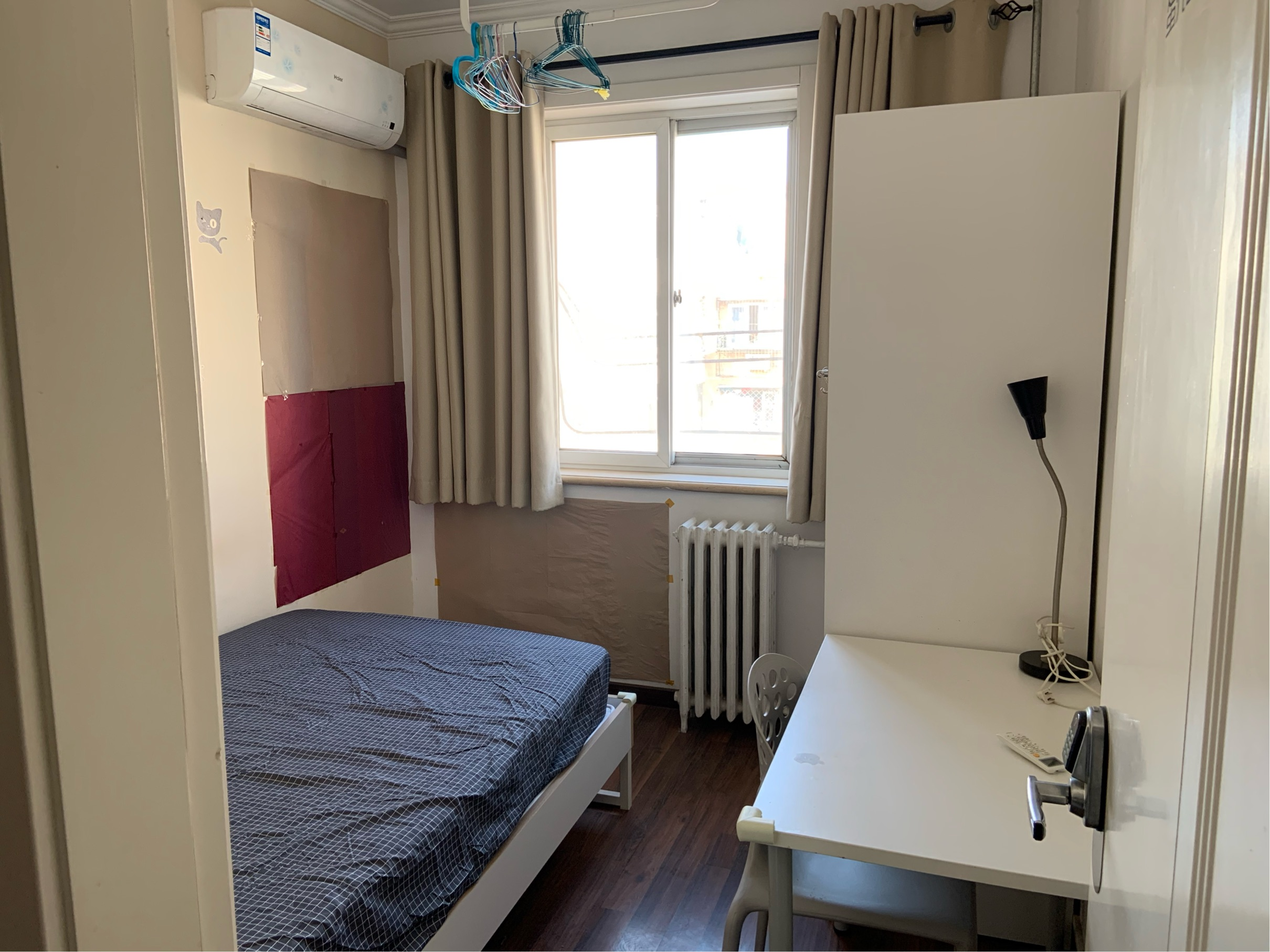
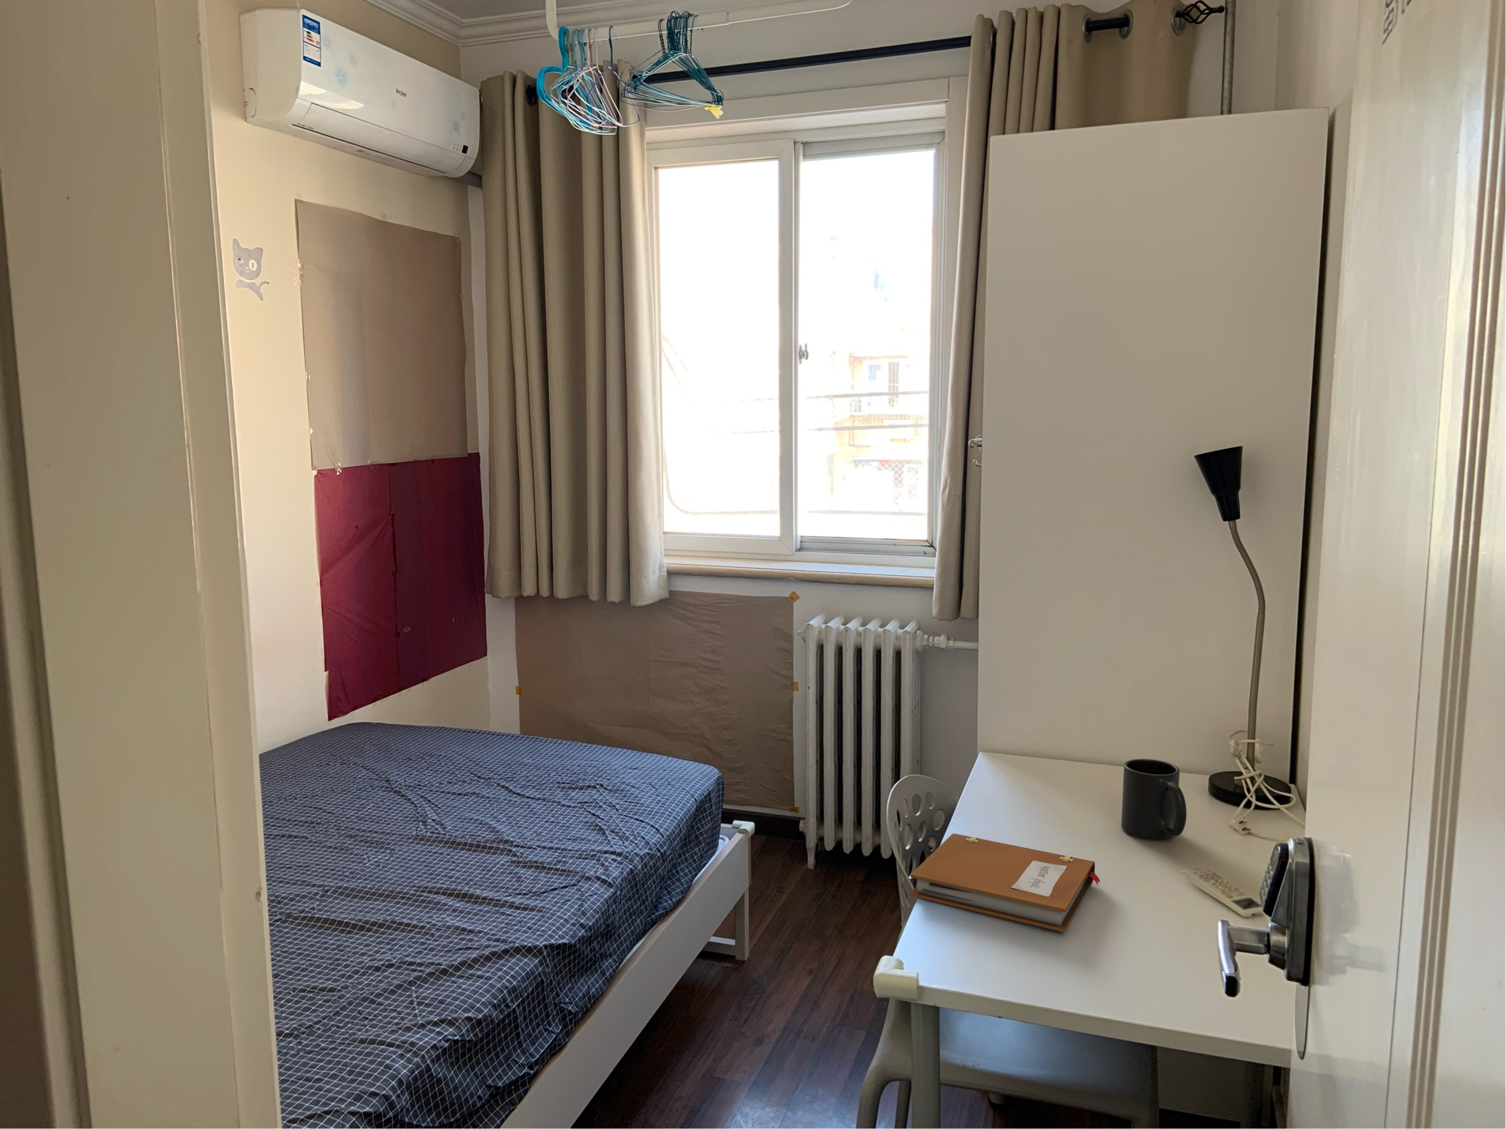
+ notebook (1009, 878)
+ mug (1156, 803)
